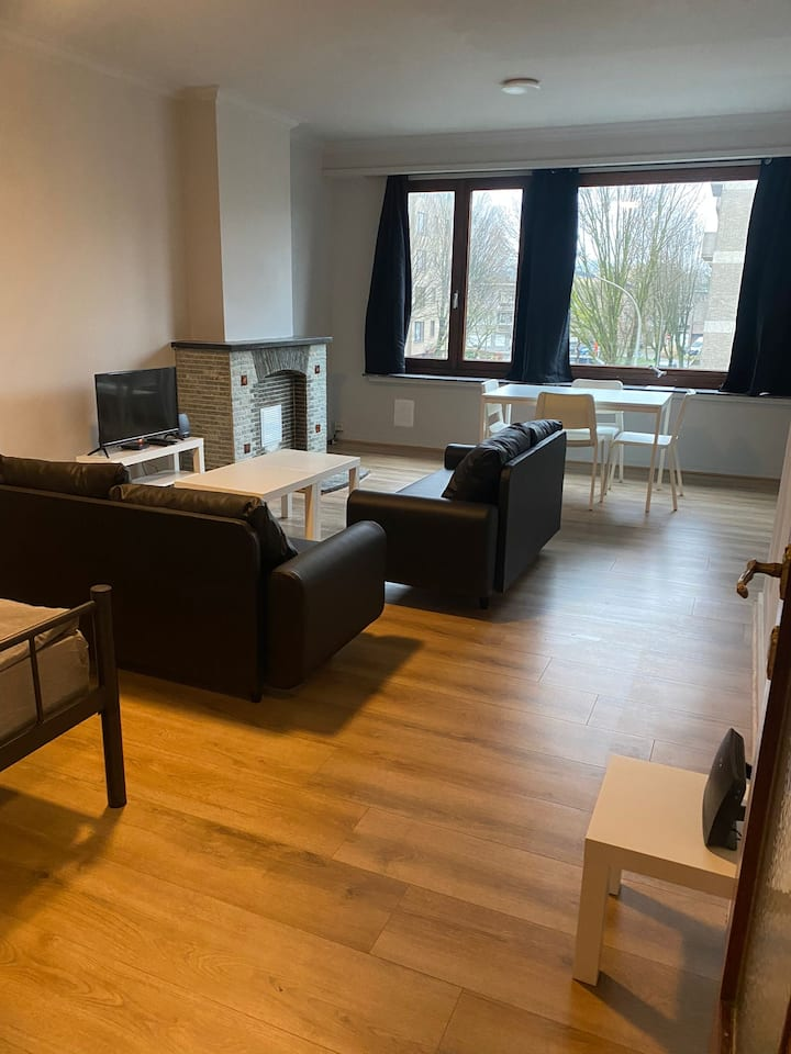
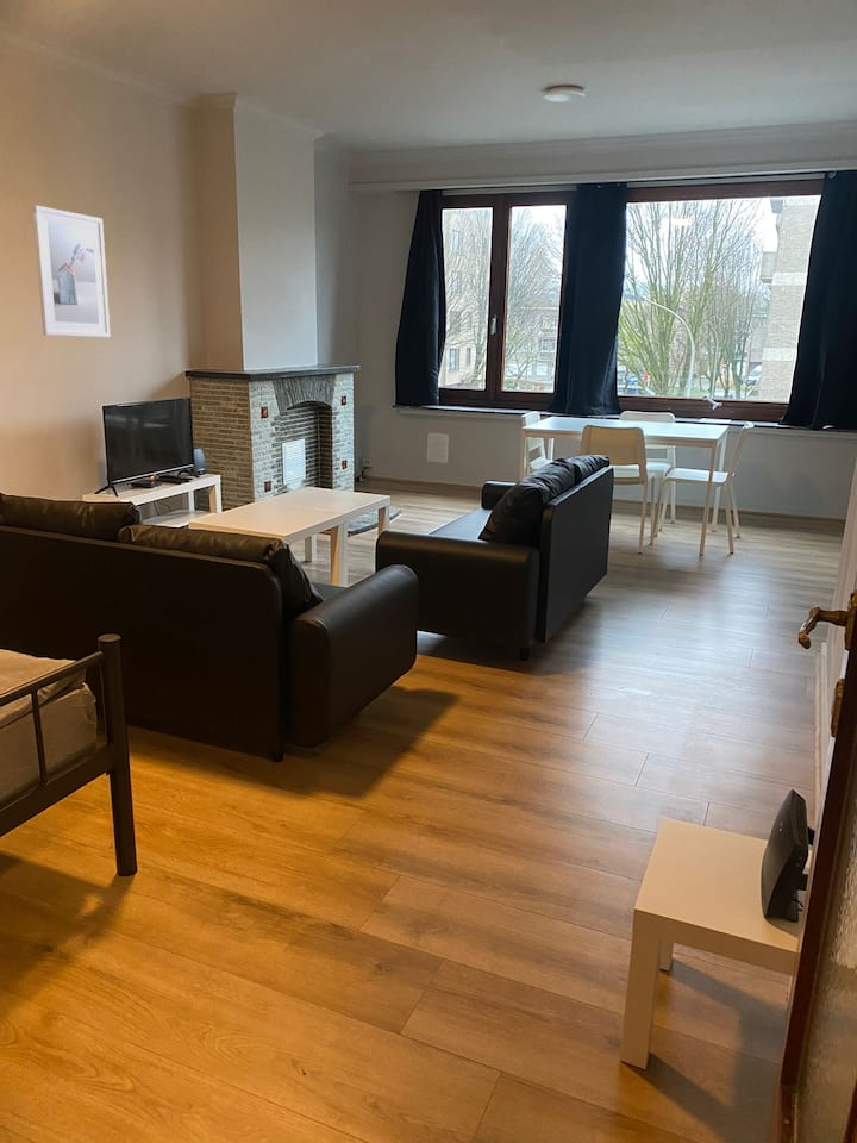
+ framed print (73, 275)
